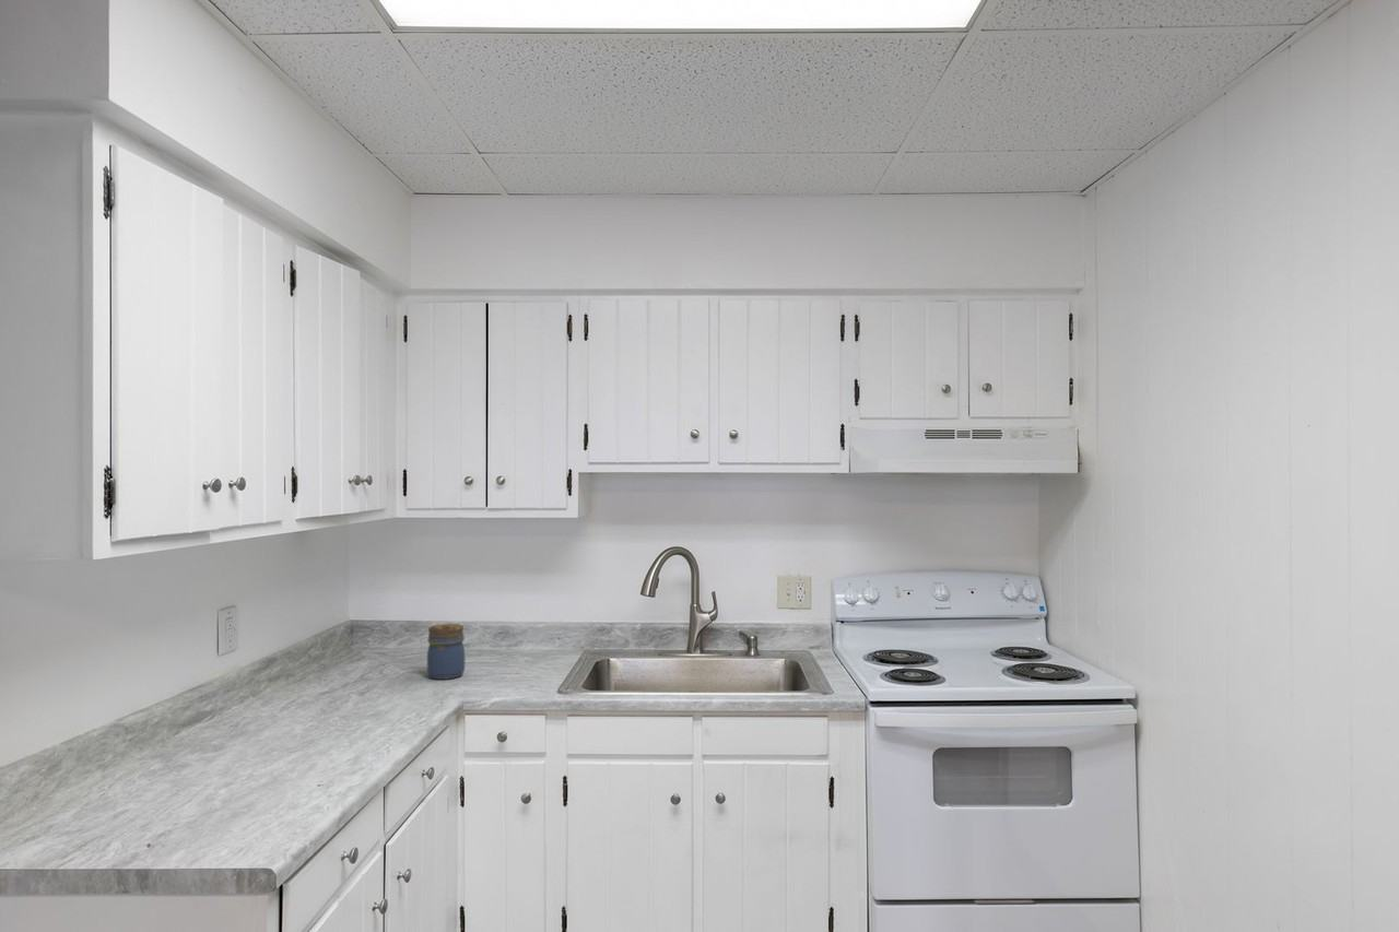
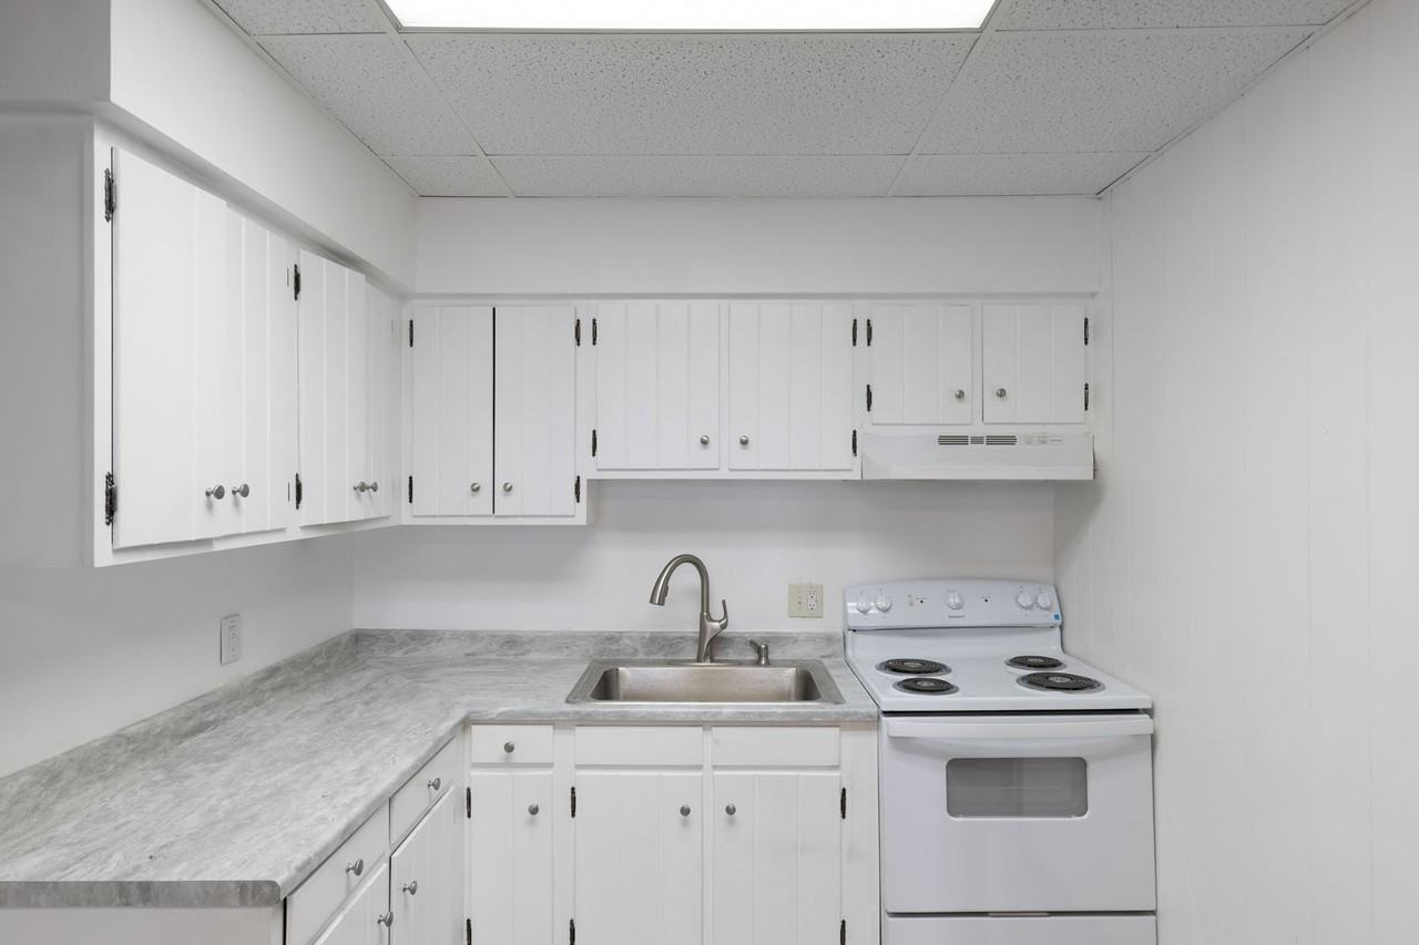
- jar (447, 649)
